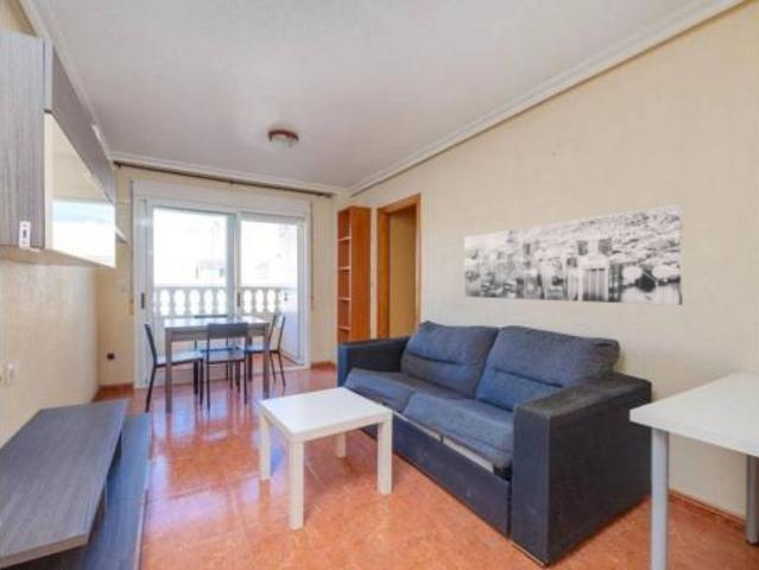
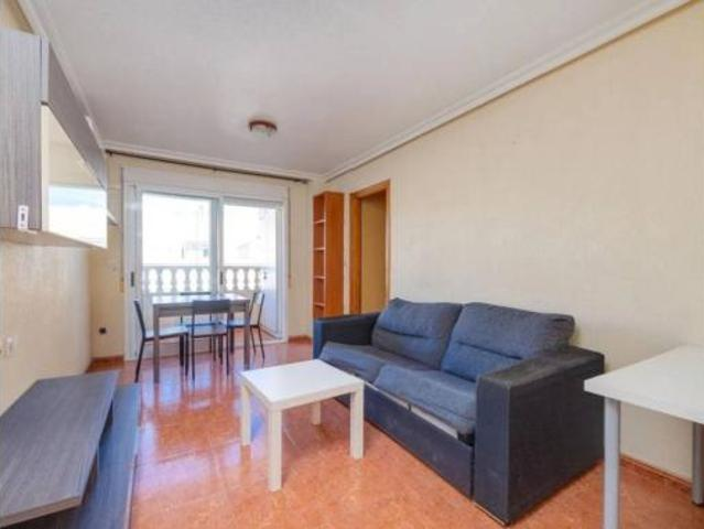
- wall art (545, 262)
